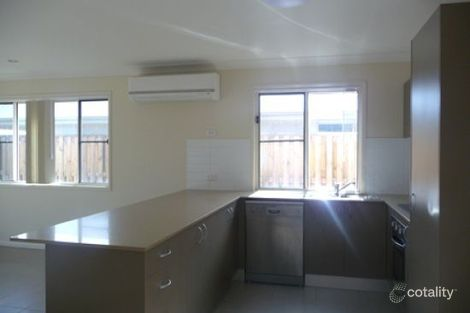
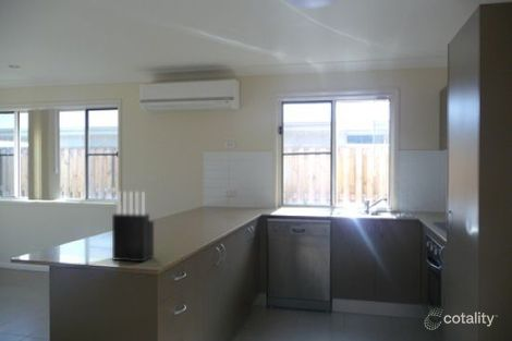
+ knife block (134, 224)
